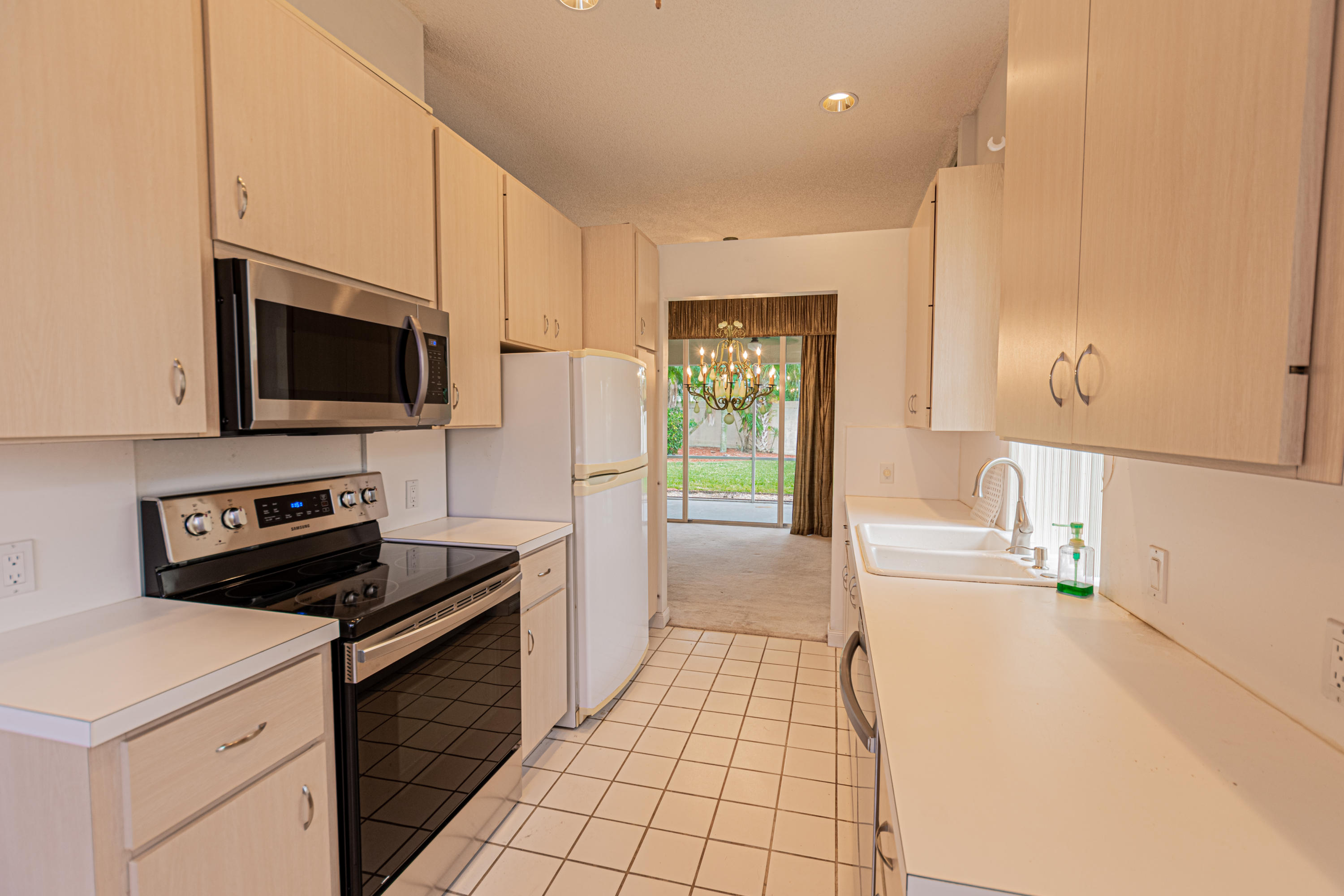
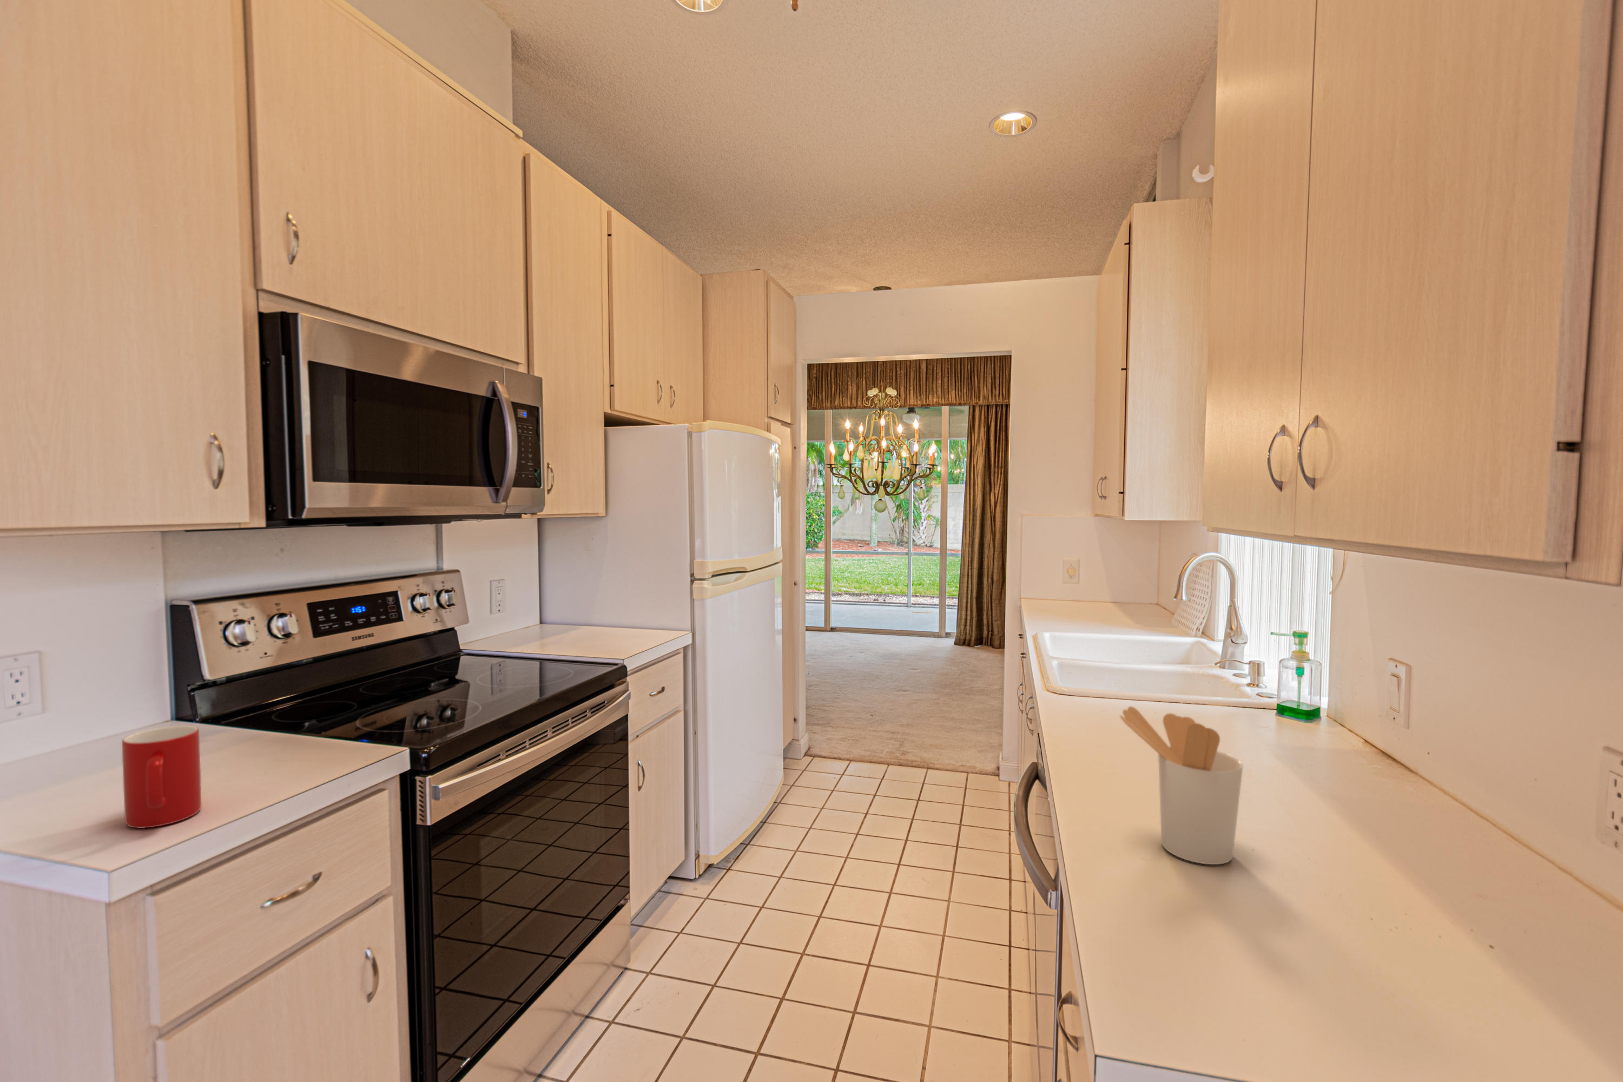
+ cup (156, 780)
+ utensil holder (1176, 779)
